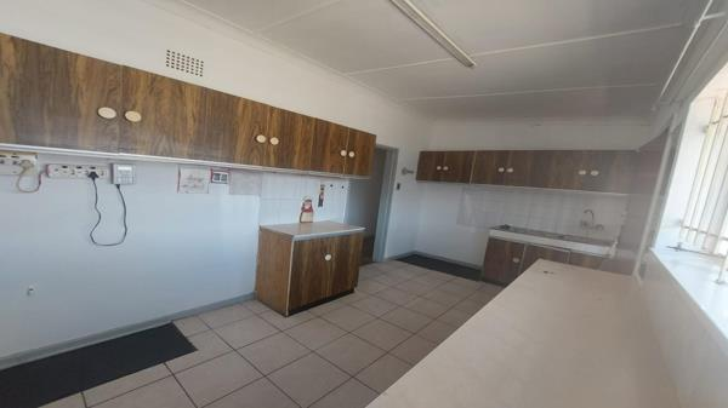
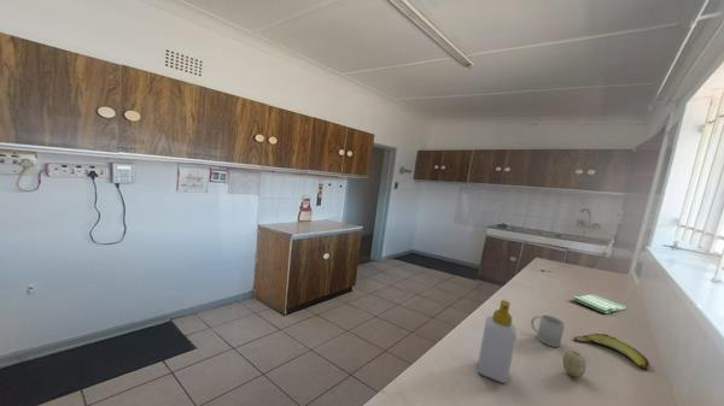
+ soap bottle (498, 337)
+ fruit (573, 363)
+ dish towel (599, 302)
+ banana (609, 346)
+ mug (545, 328)
